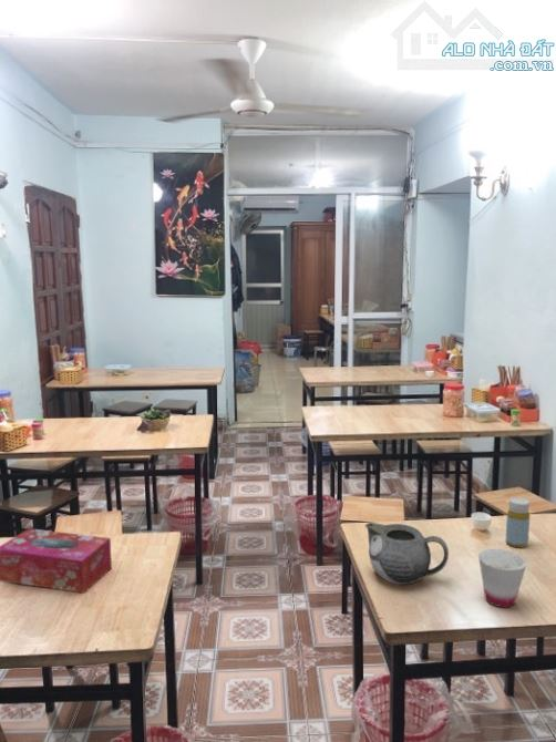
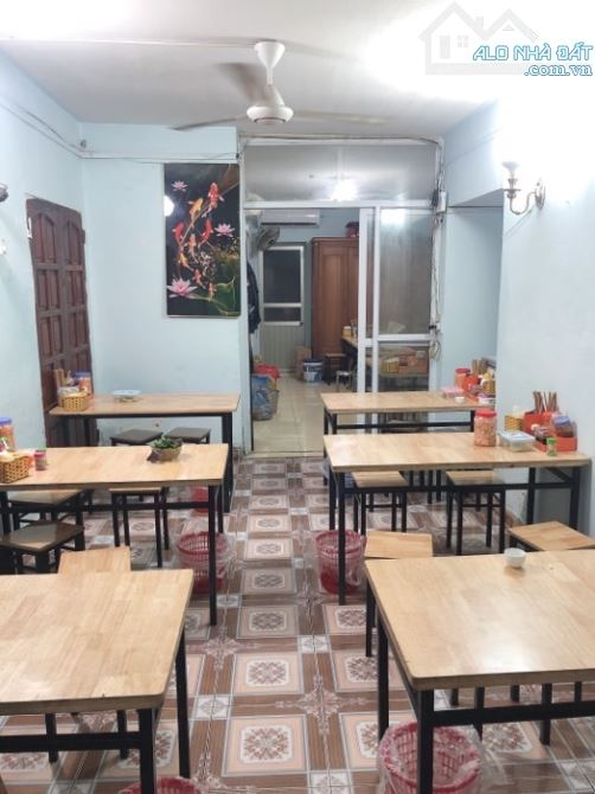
- bottle (517, 522)
- tissue box (54, 558)
- teapot (405, 552)
- cup (501, 579)
